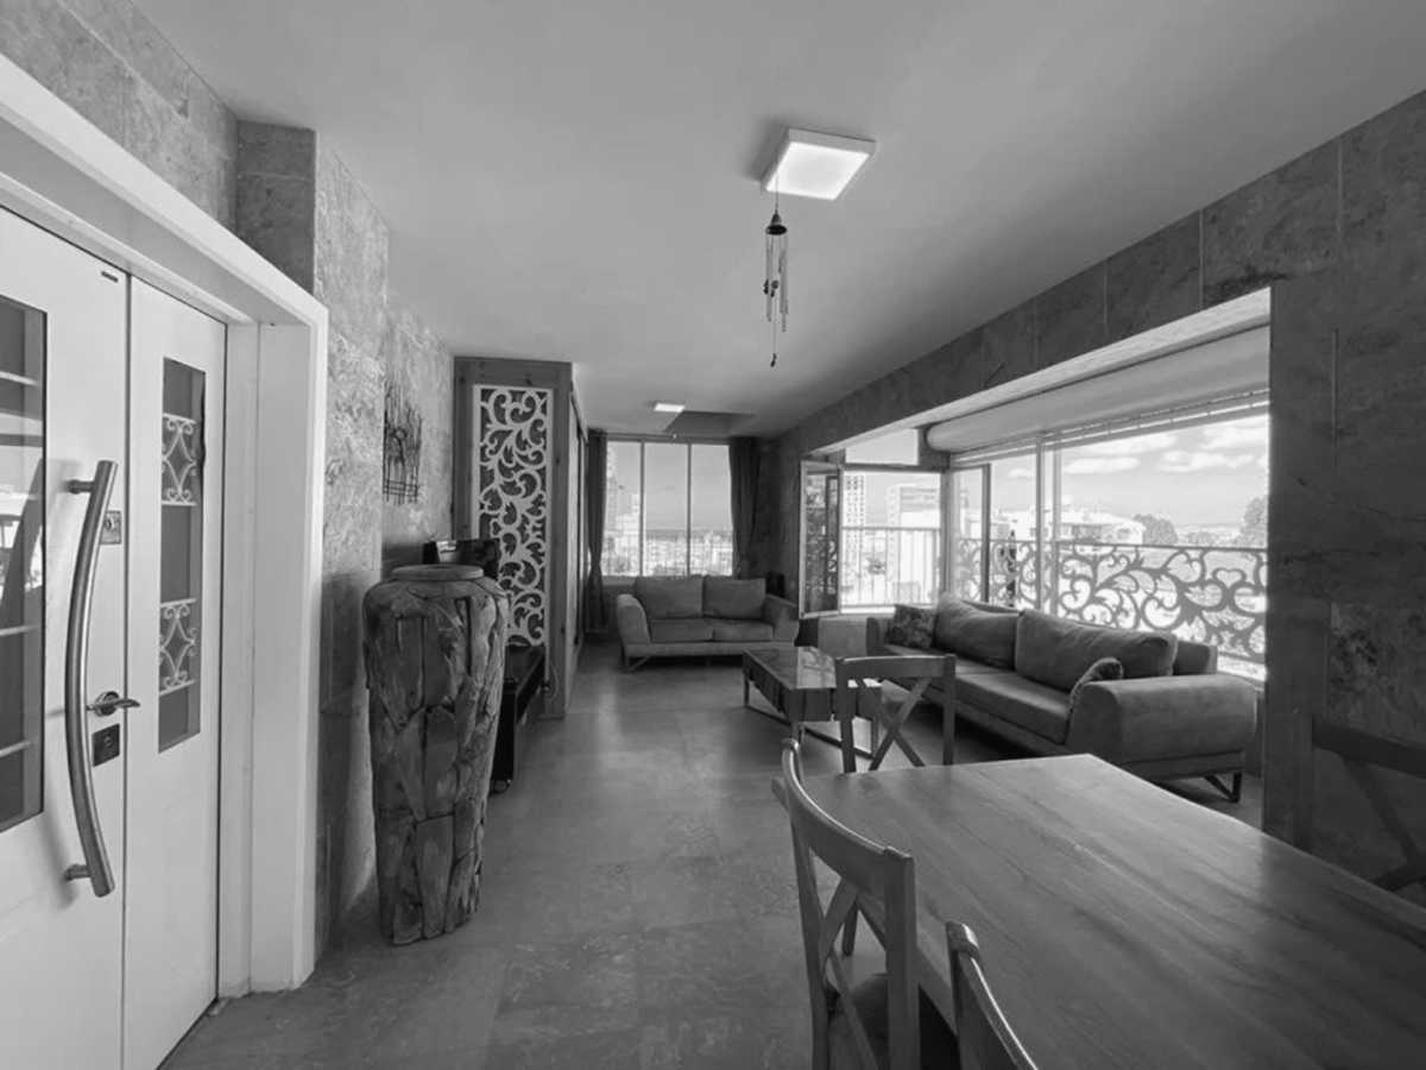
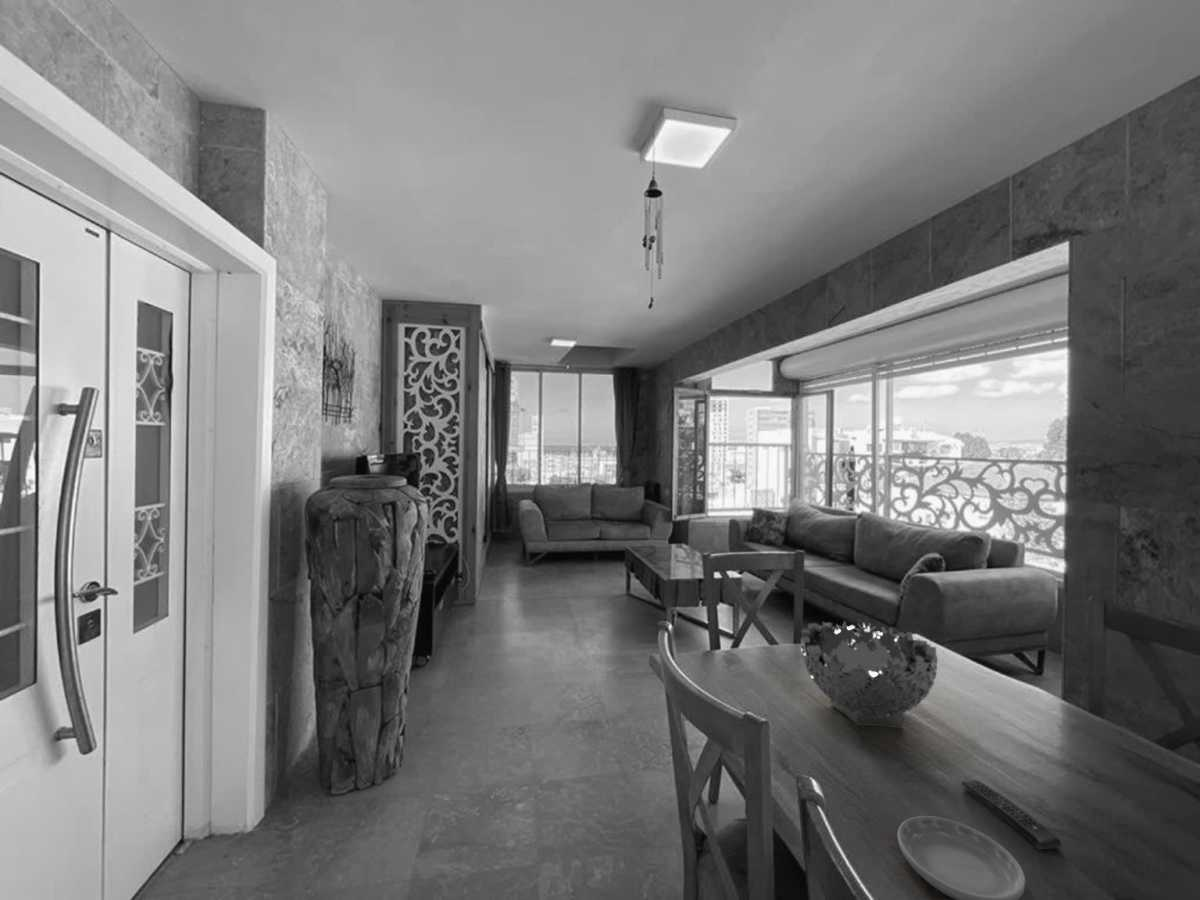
+ saucer (957, 861)
+ decorative bowl (865, 673)
+ remote control (1003, 808)
